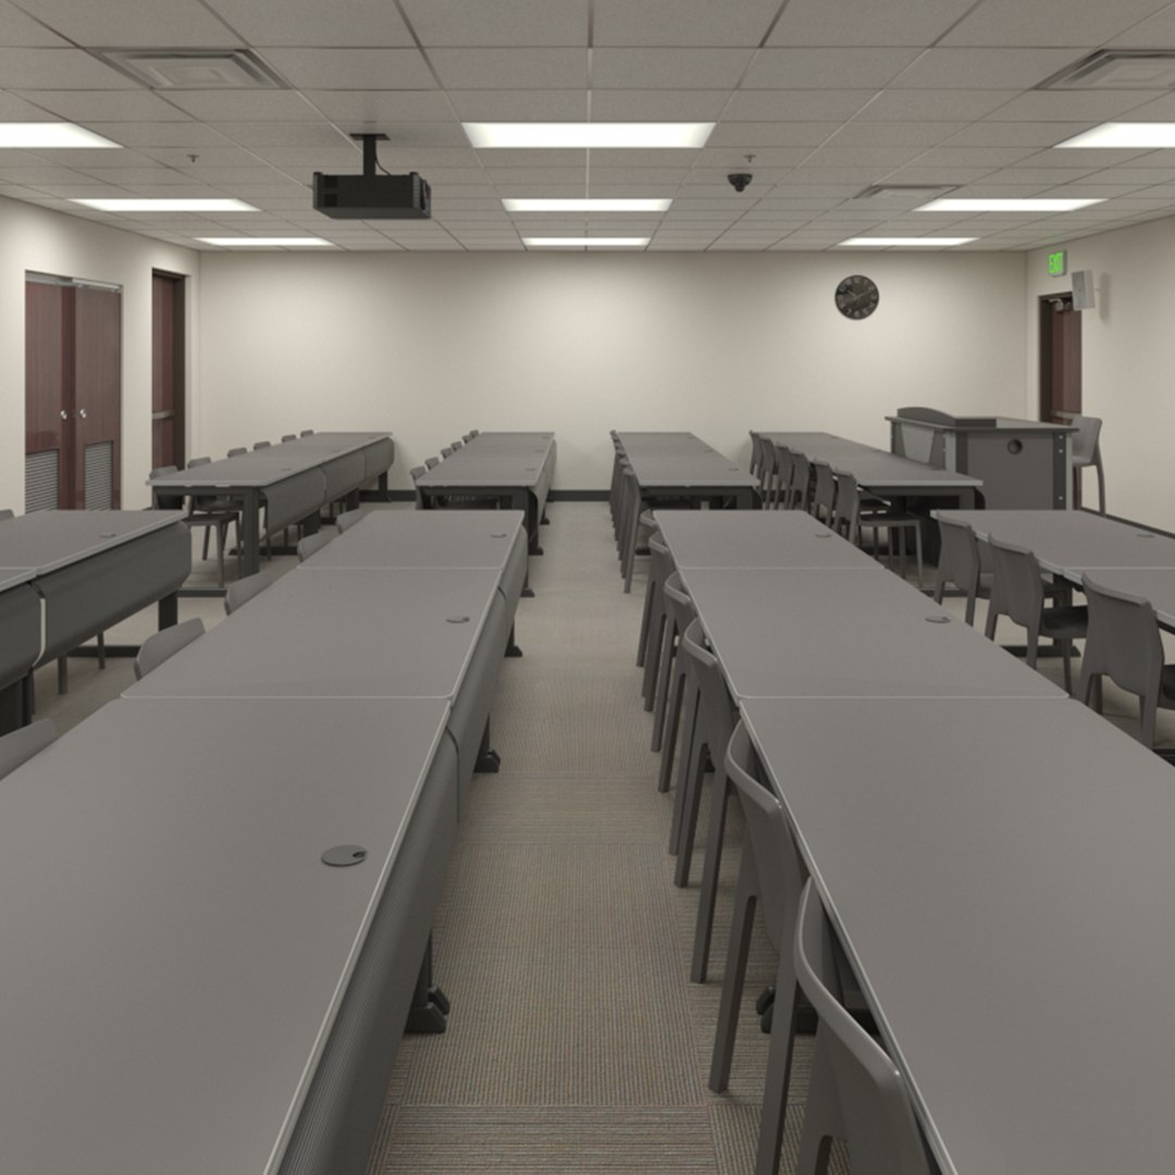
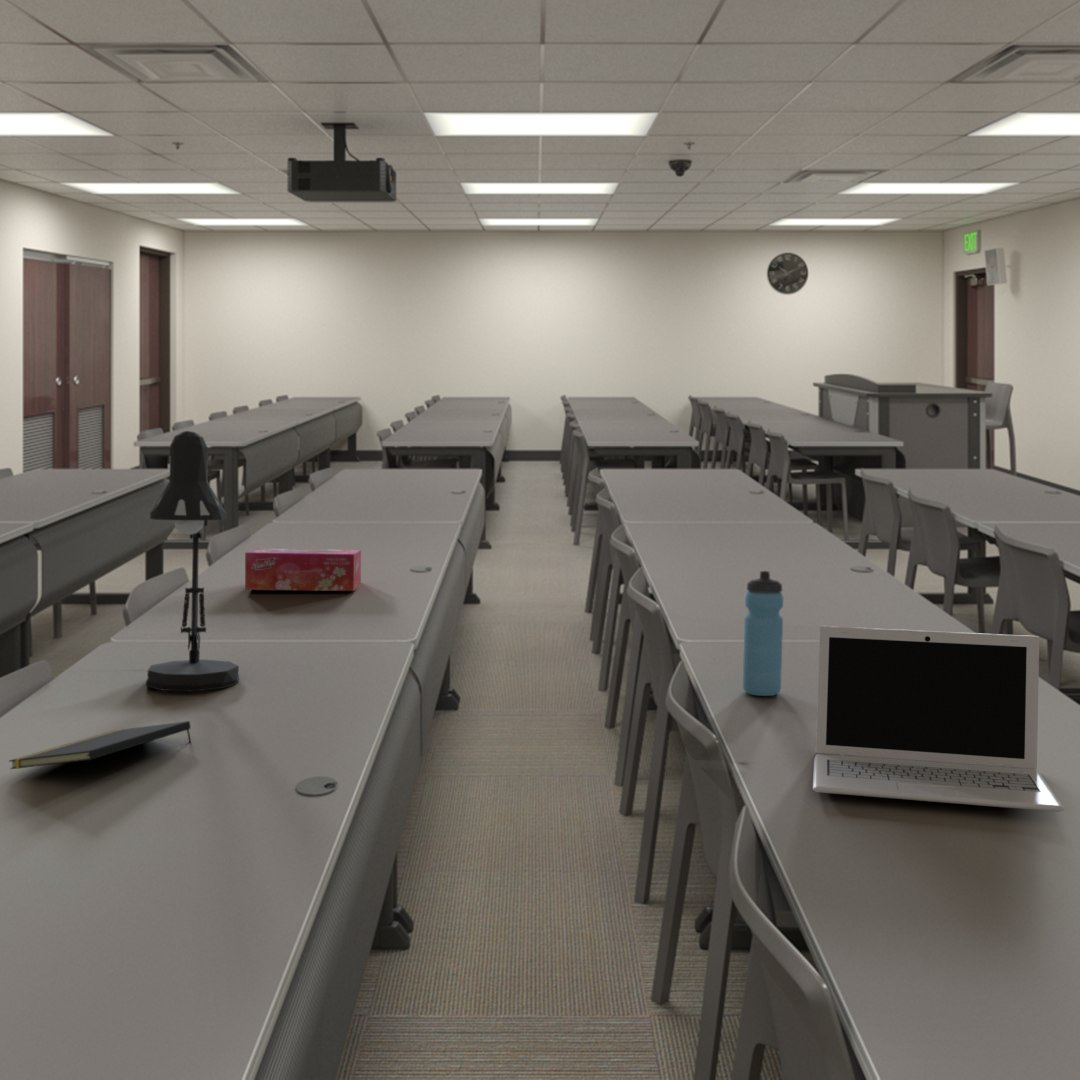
+ water bottle (763, 632)
+ notepad (103, 744)
+ tissue box (304, 569)
+ laptop (931, 711)
+ desk lamp (192, 560)
